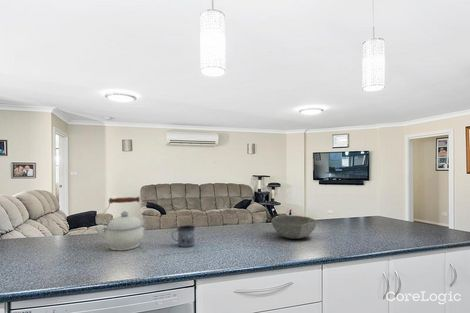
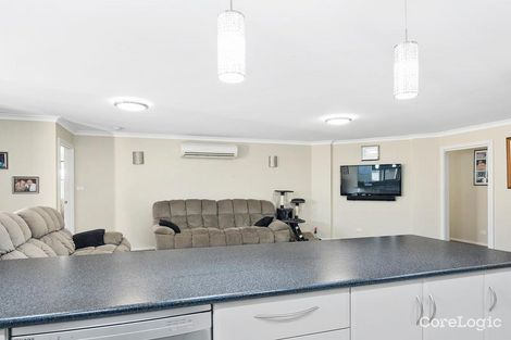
- bowl (293, 227)
- mug (183, 236)
- kettle (121, 222)
